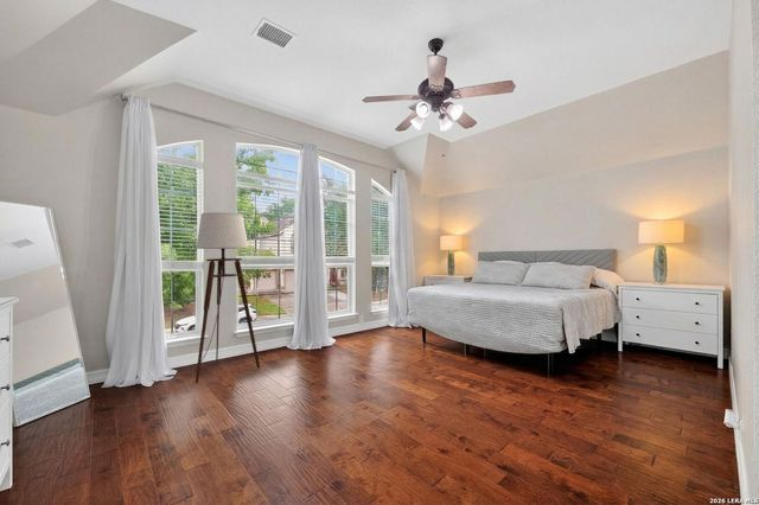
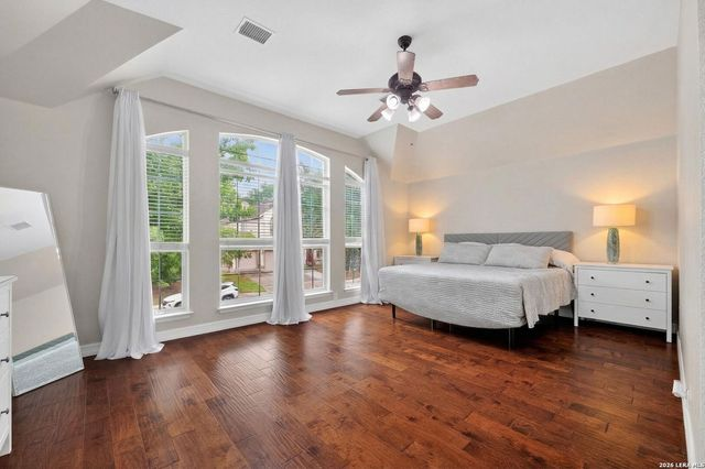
- floor lamp (210, 293)
